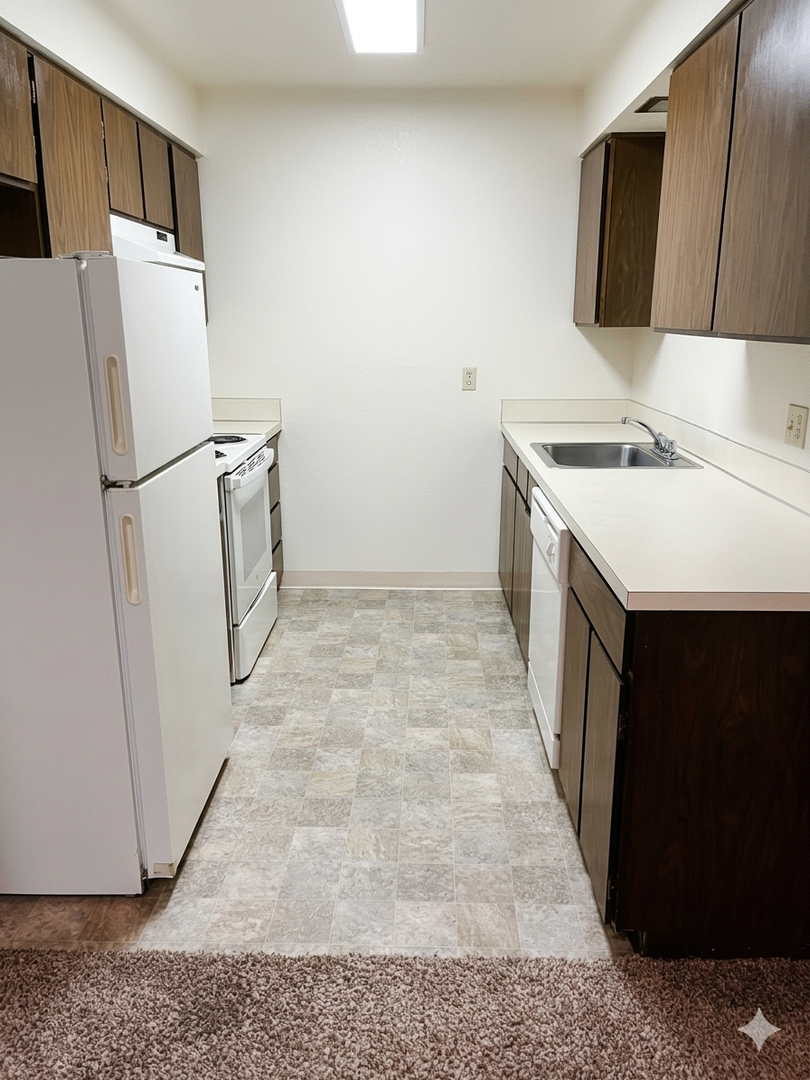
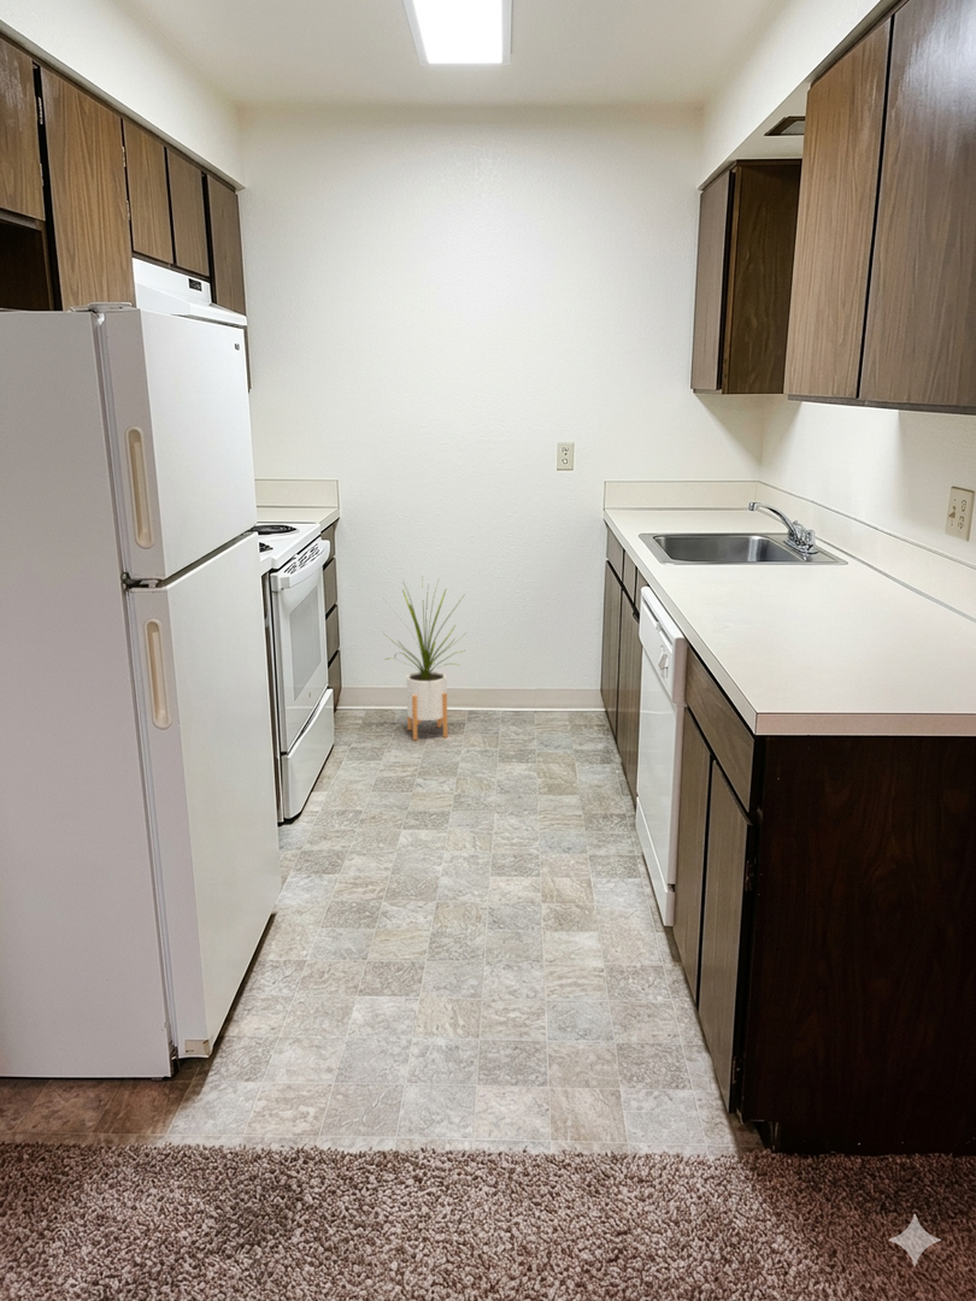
+ house plant (427, 658)
